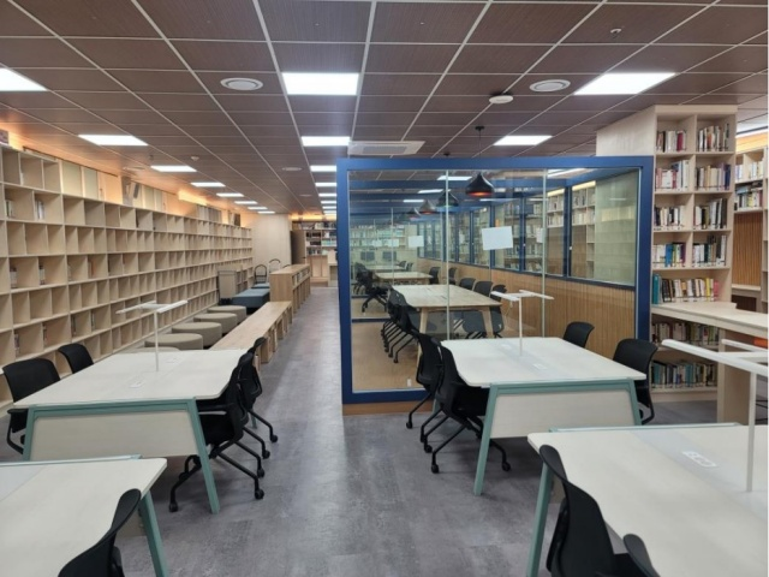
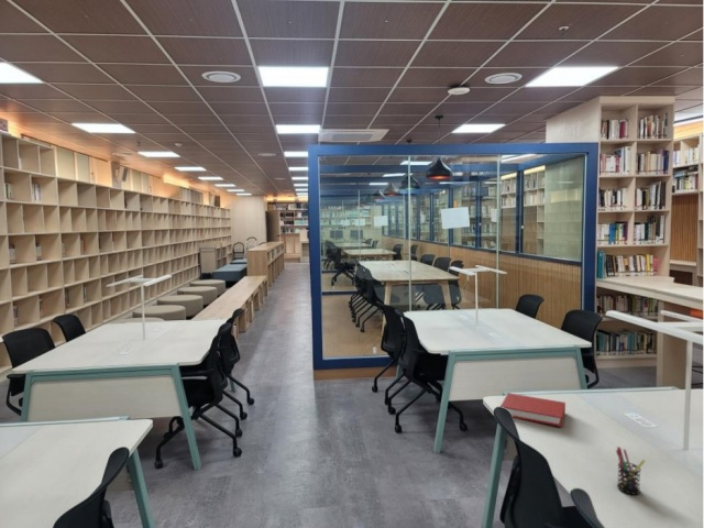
+ pen holder (627, 470)
+ book (532, 408)
